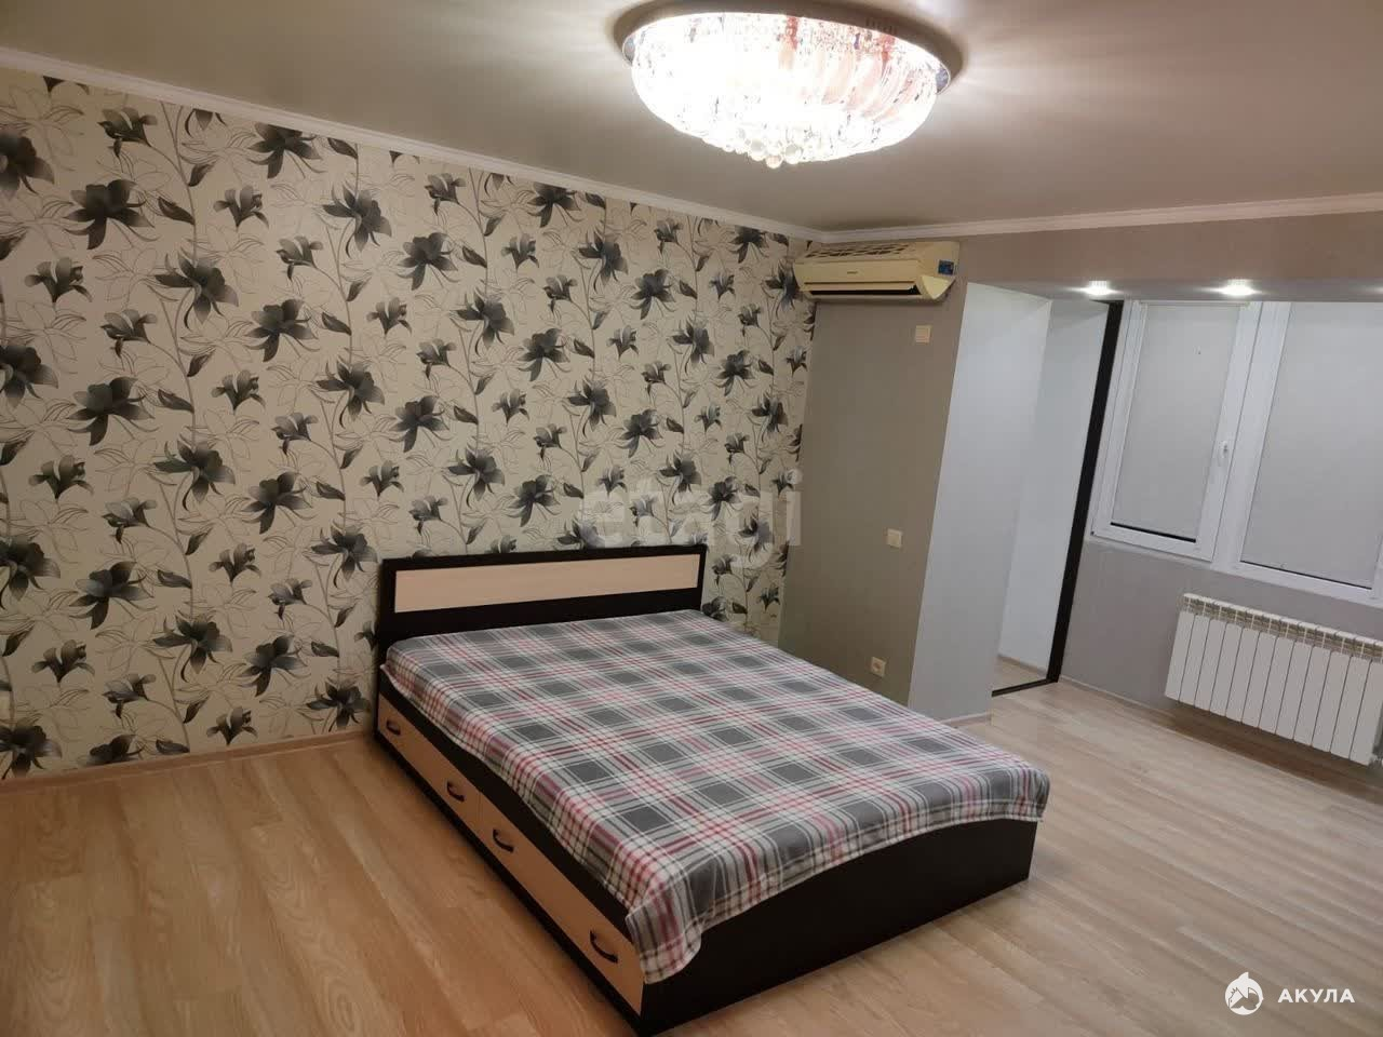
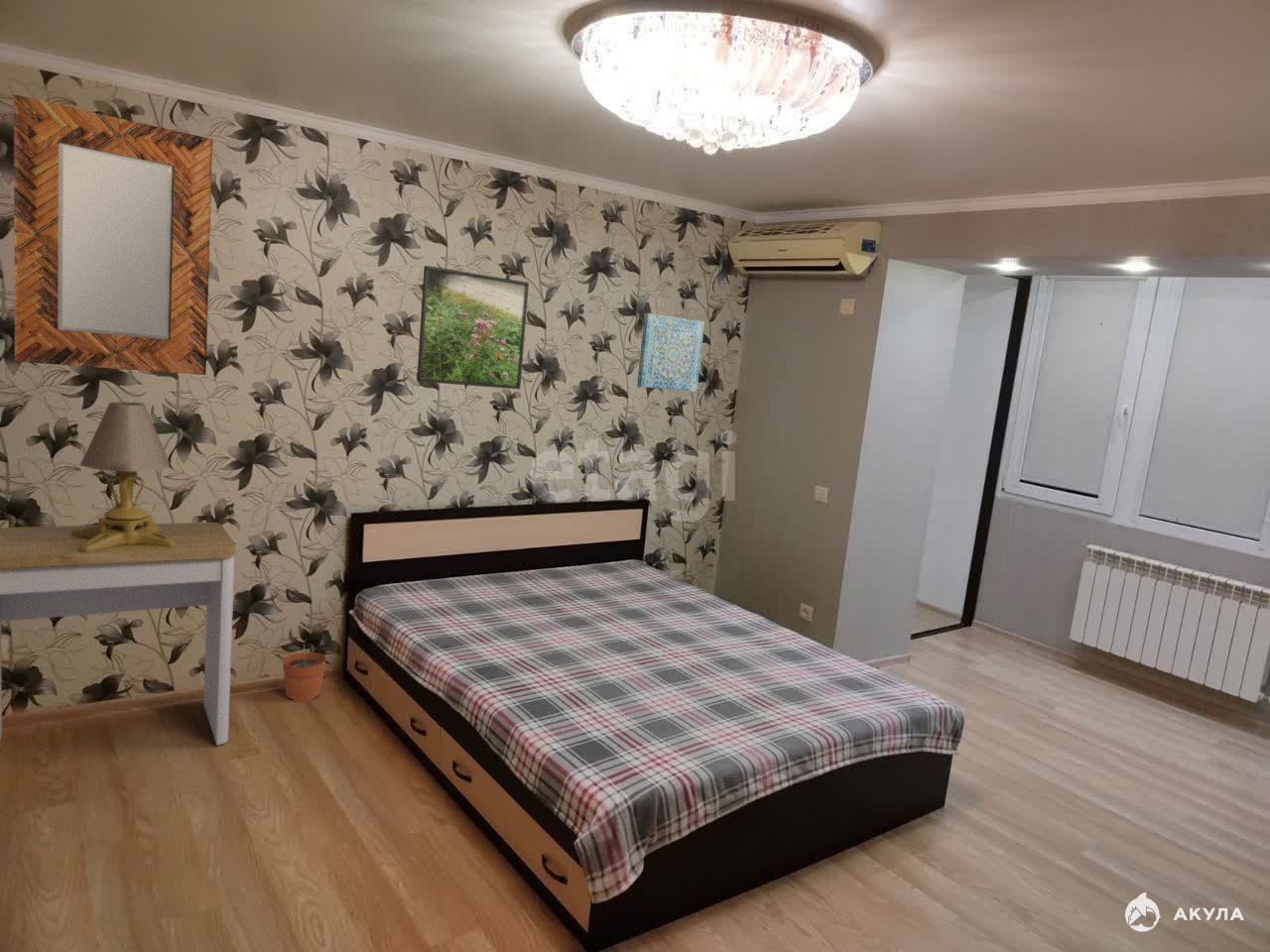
+ plant pot (304, 668)
+ desk (111, 612)
+ wall art (671, 353)
+ lamp (123, 472)
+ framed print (474, 330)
+ home mirror (117, 246)
